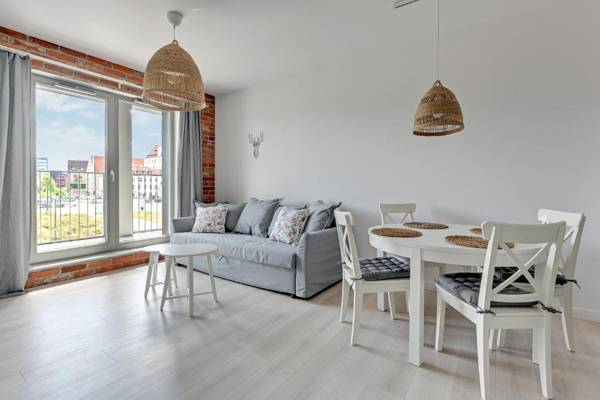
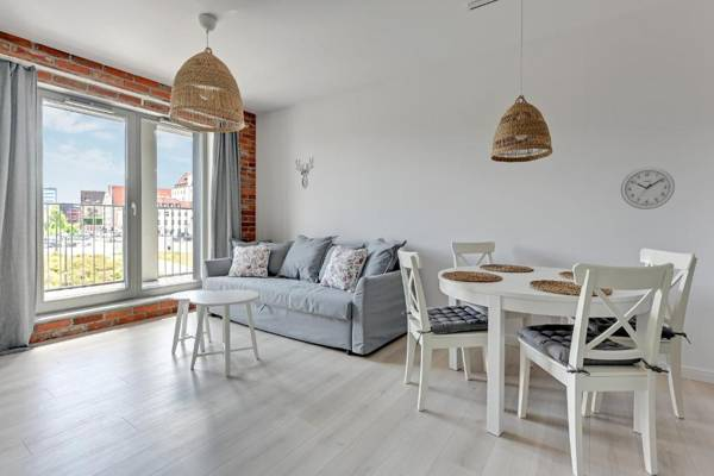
+ wall clock (646, 188)
